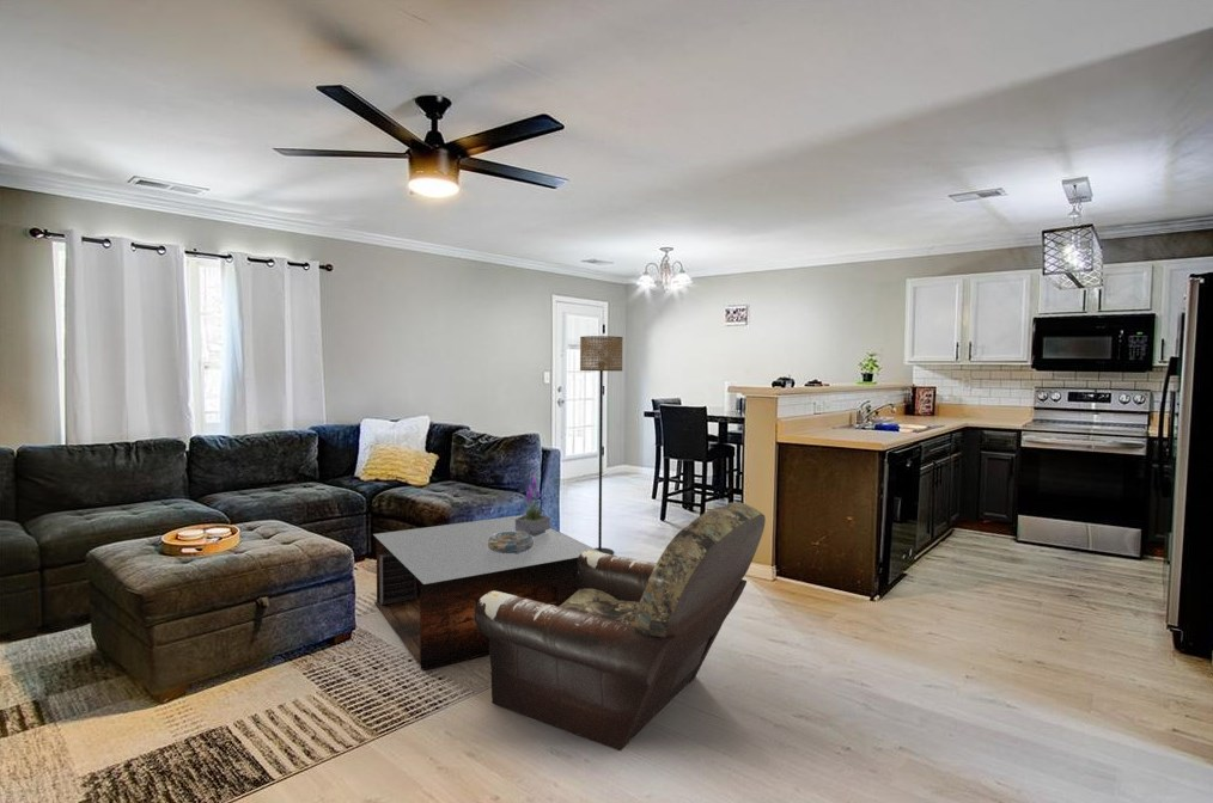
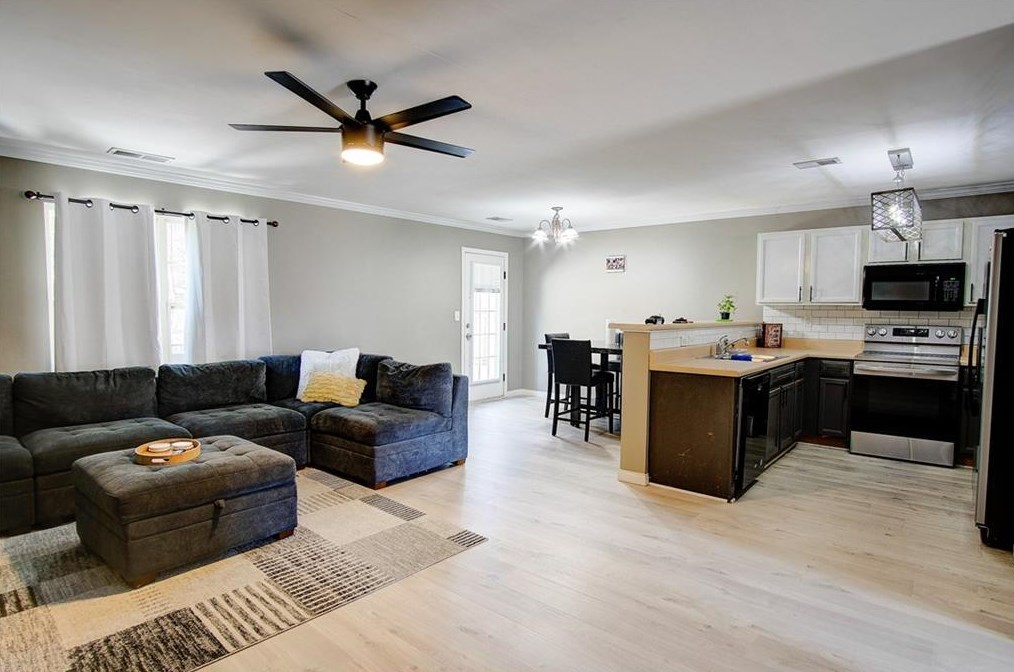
- potted plant (532, 503)
- floor lamp (601, 446)
- decorative bowl (510, 541)
- coffee table (482, 578)
- armchair (629, 599)
